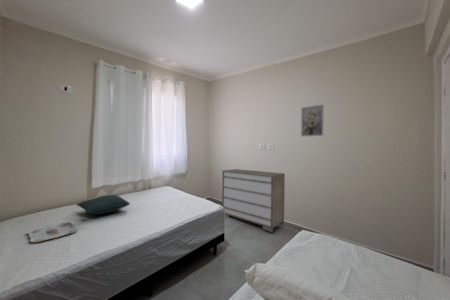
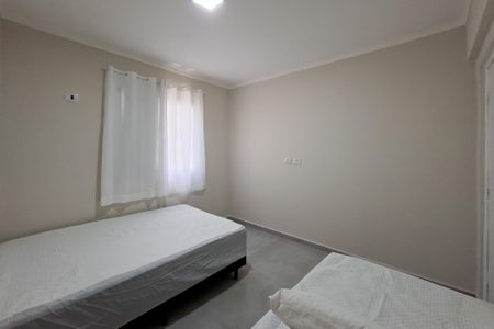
- serving tray (52, 231)
- pillow (103, 204)
- wall art (312, 121)
- dresser (251, 195)
